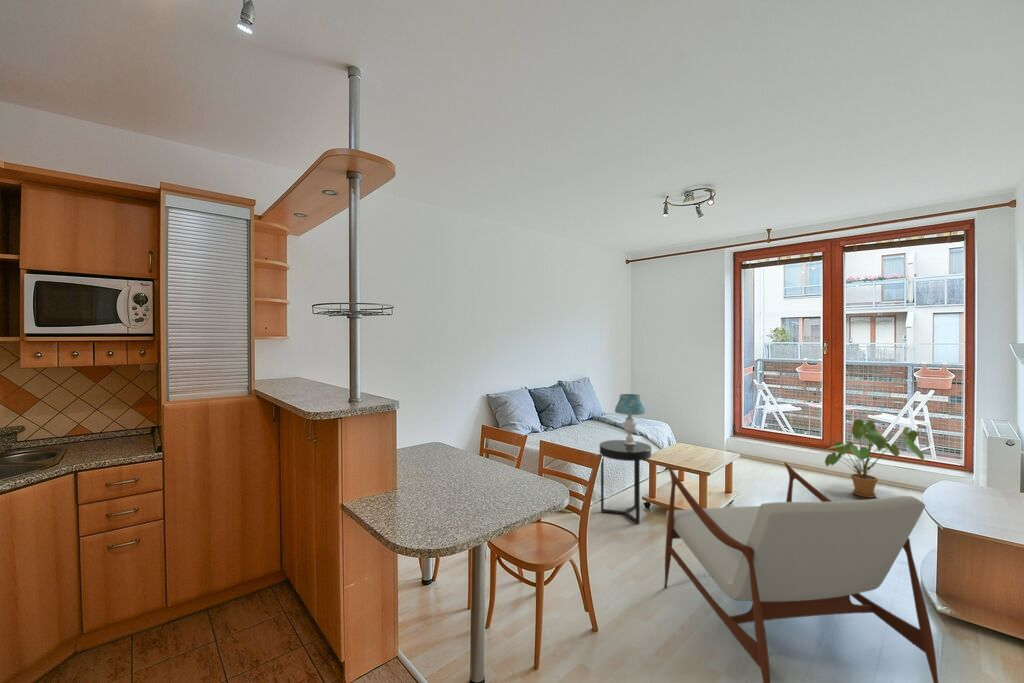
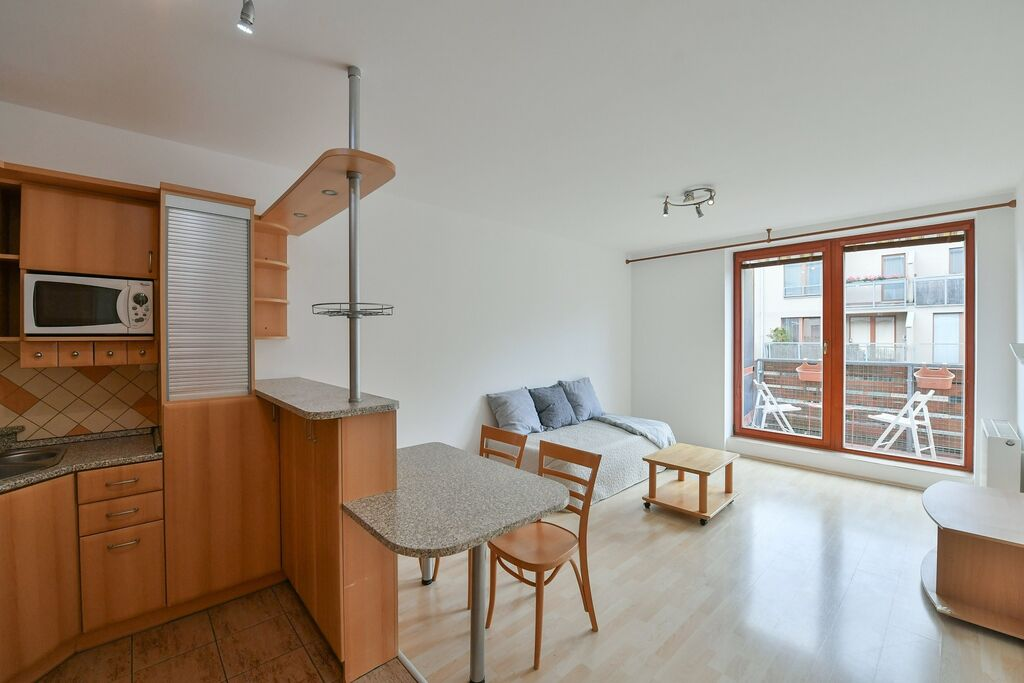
- side table (634, 479)
- armchair (774, 550)
- table lamp (629, 419)
- house plant (871, 457)
